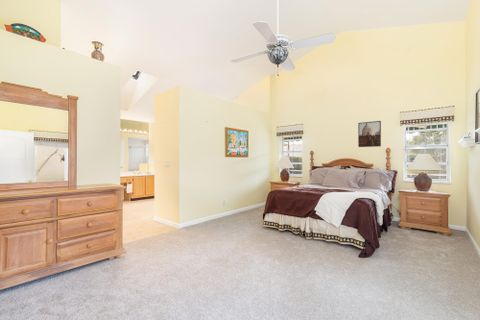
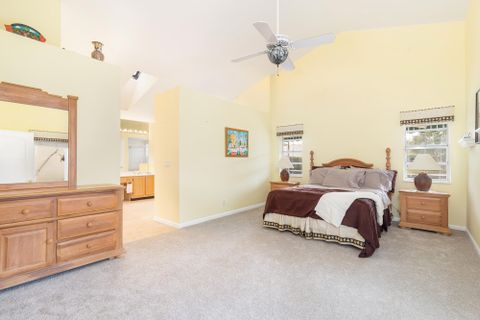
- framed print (369, 134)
